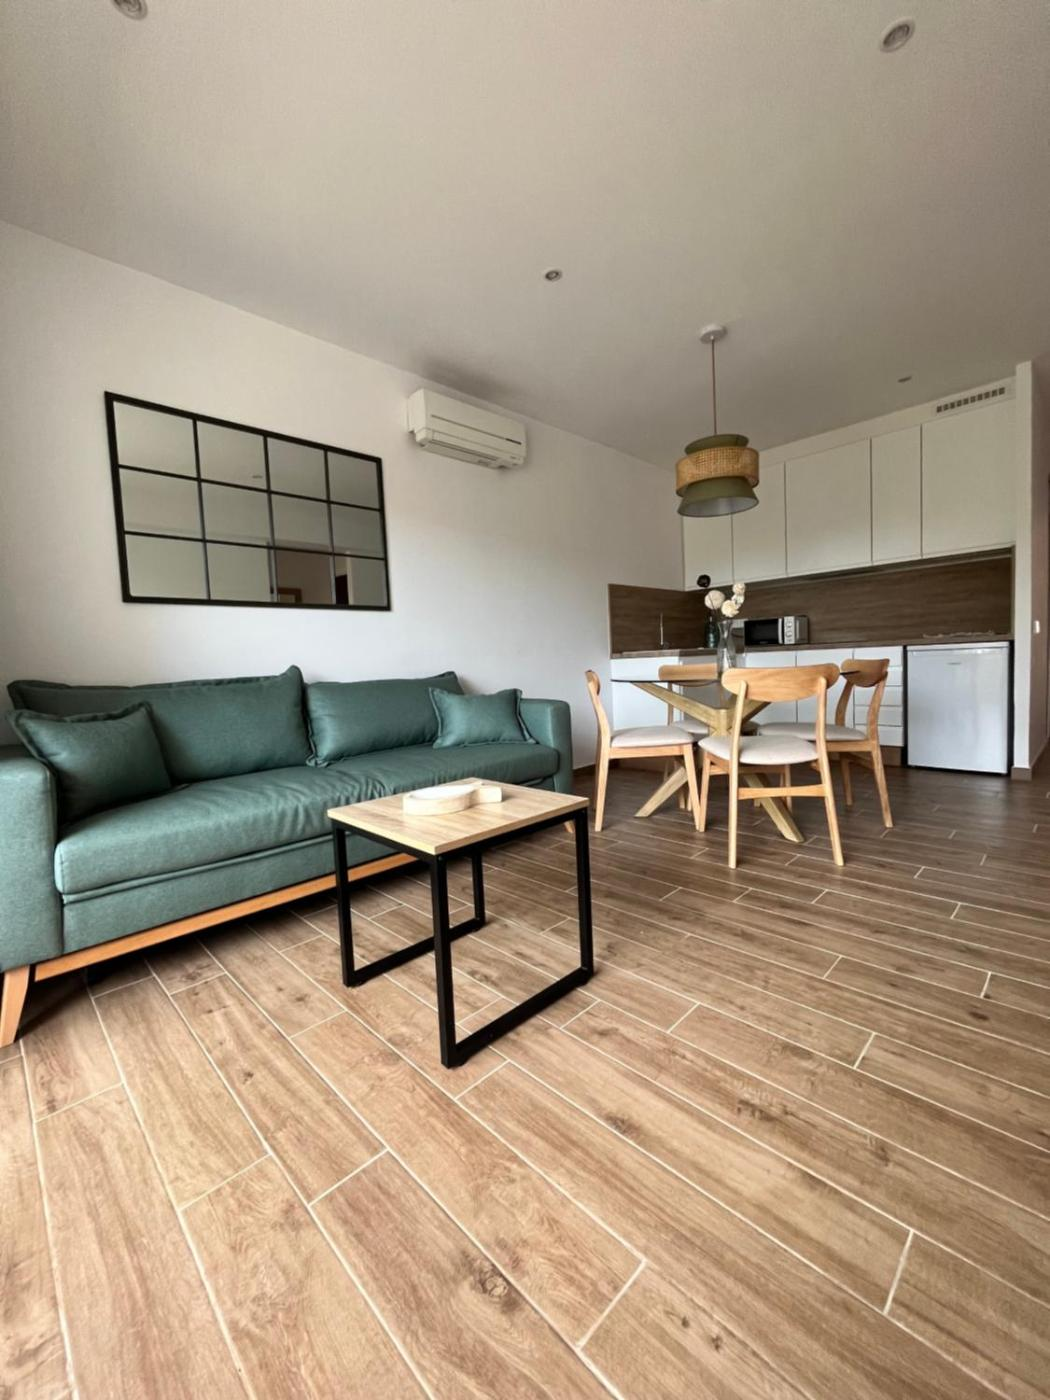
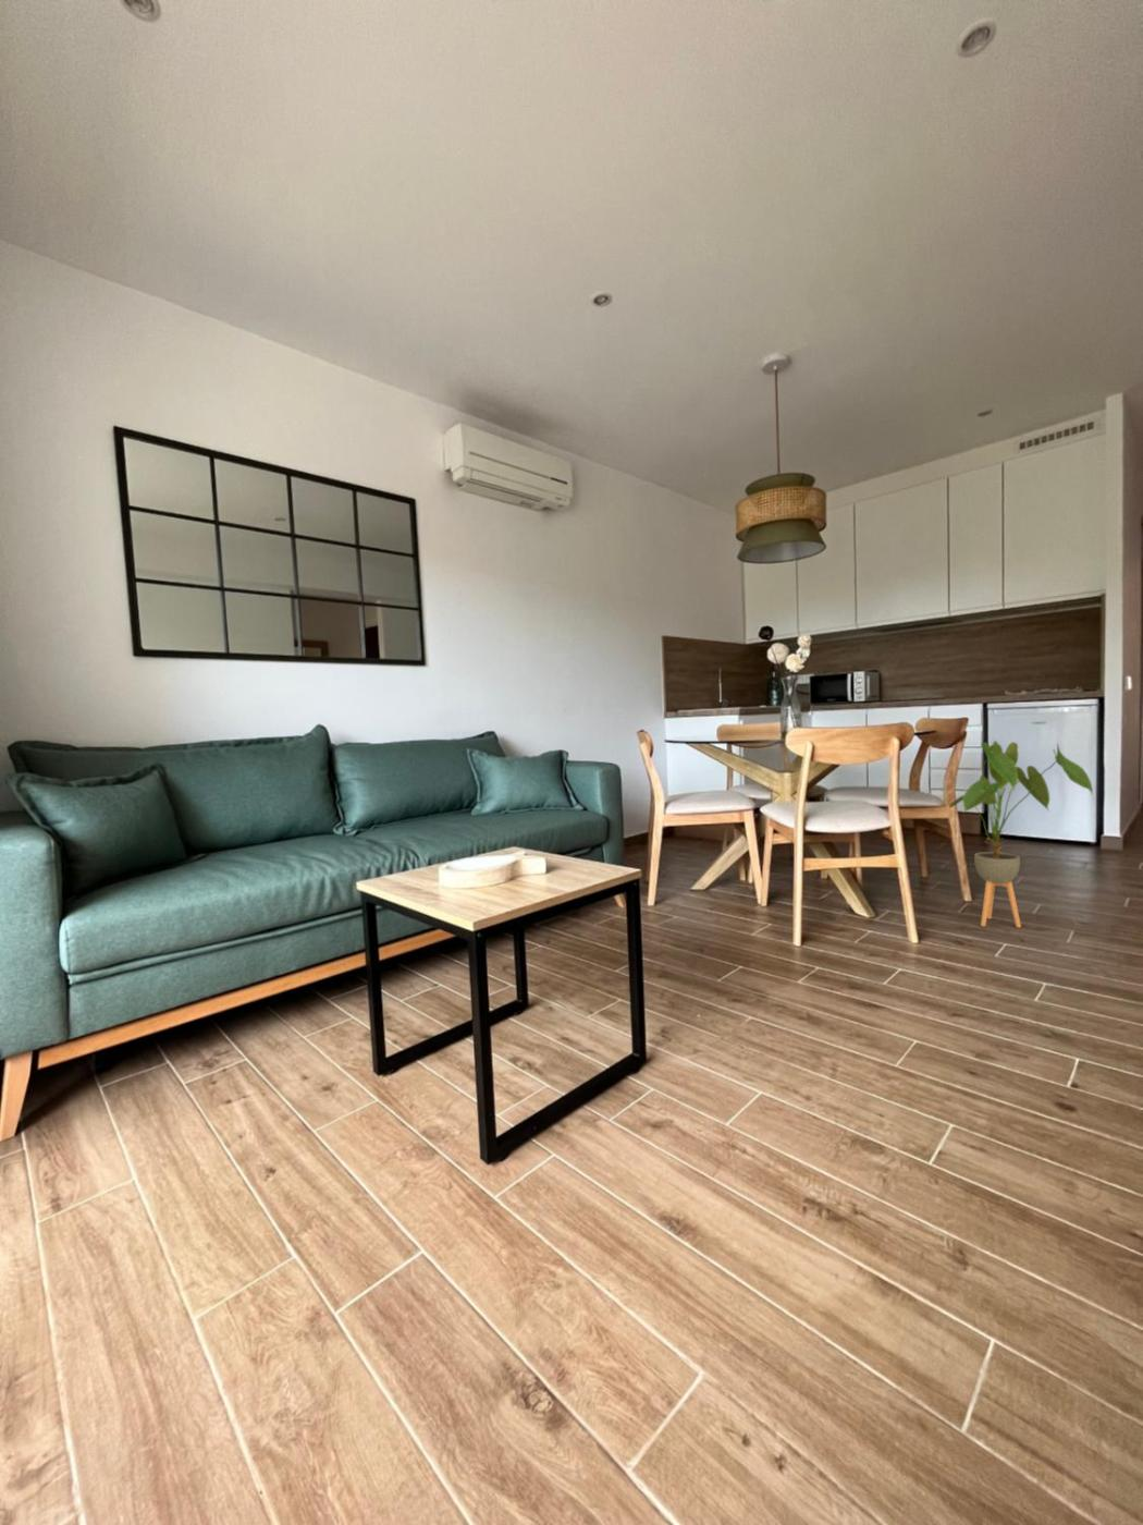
+ house plant (1004, 831)
